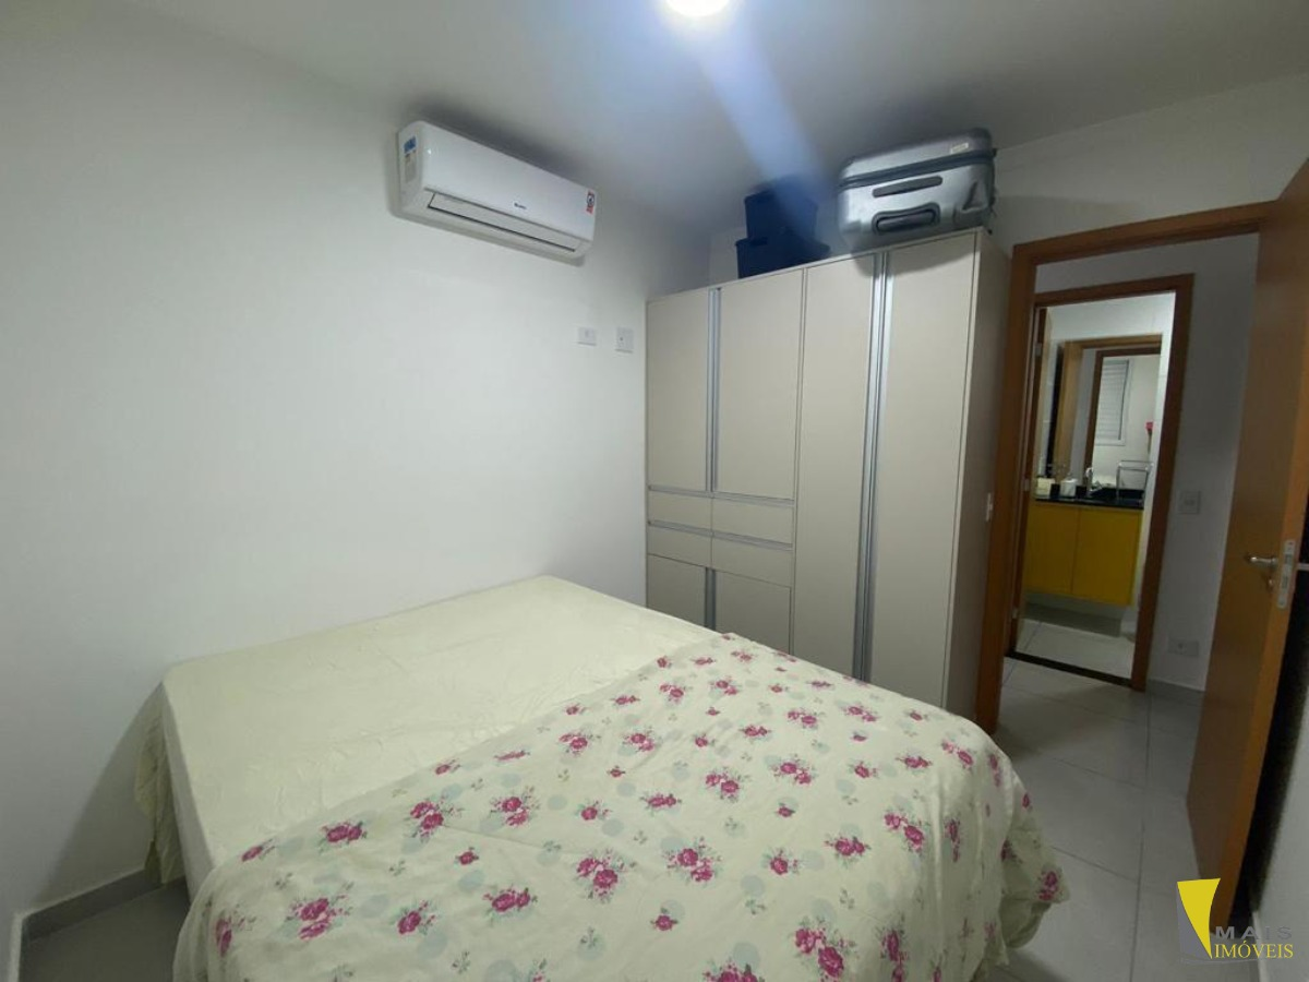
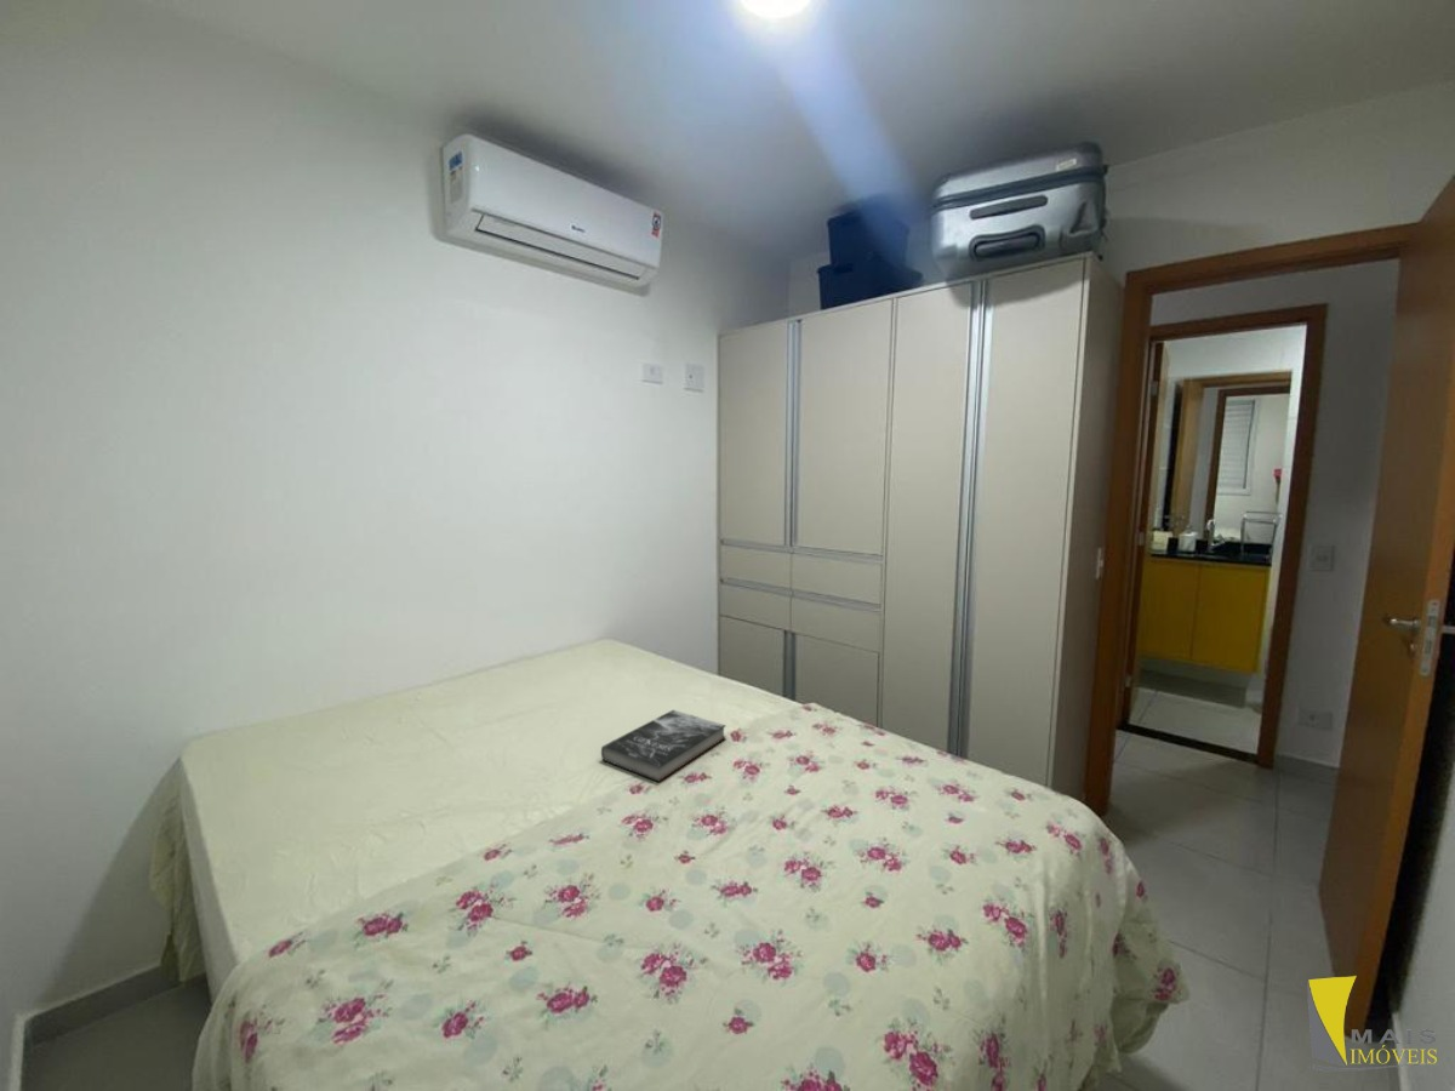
+ book (666, 741)
